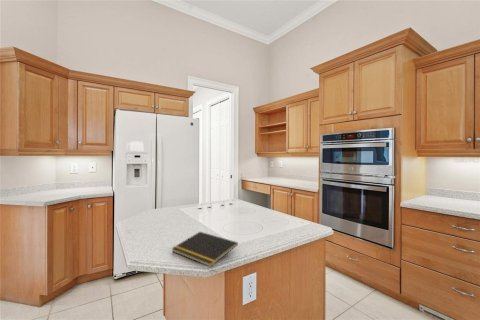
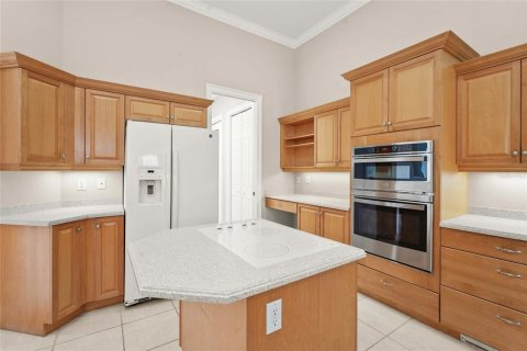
- notepad (204, 246)
